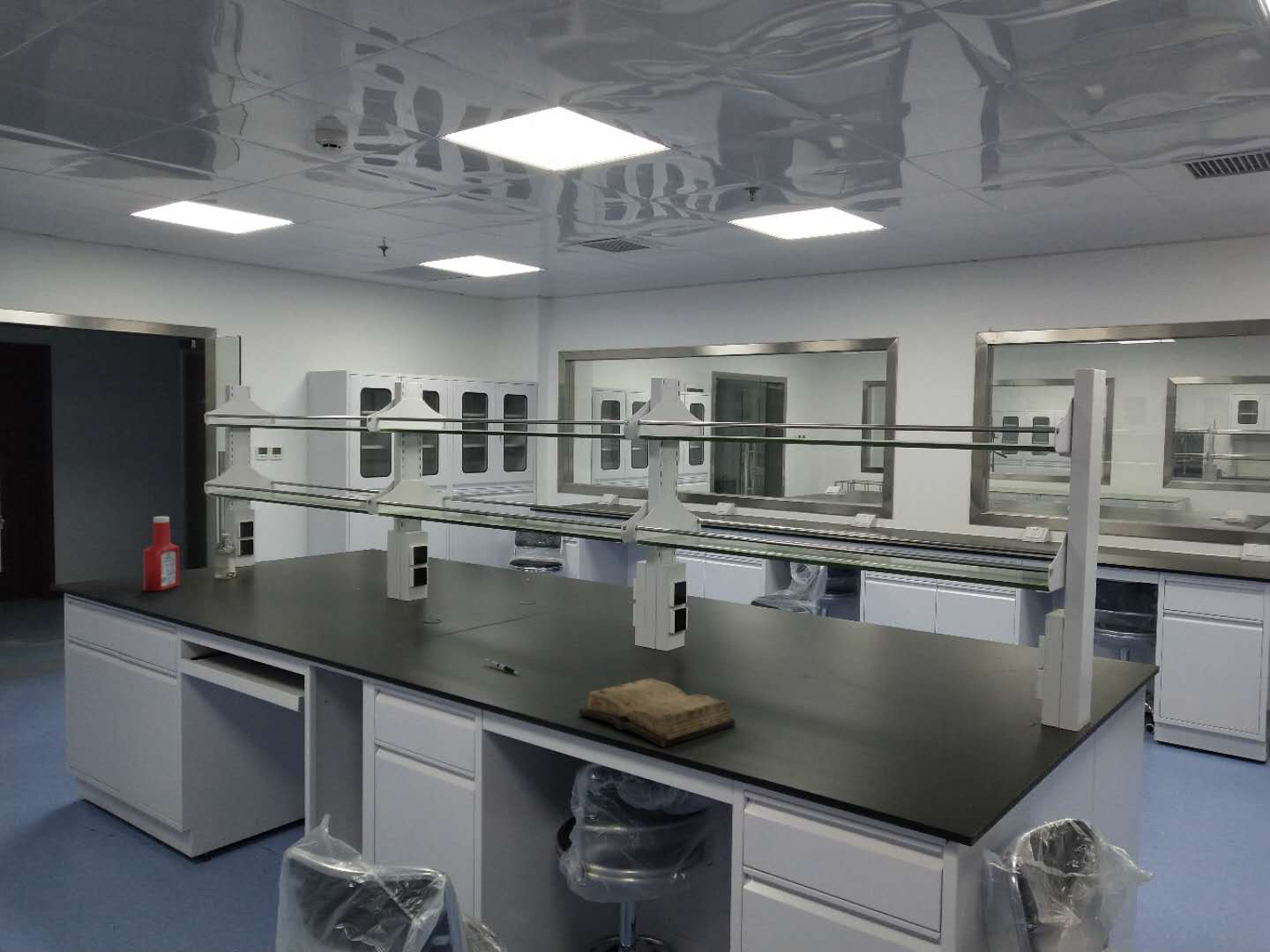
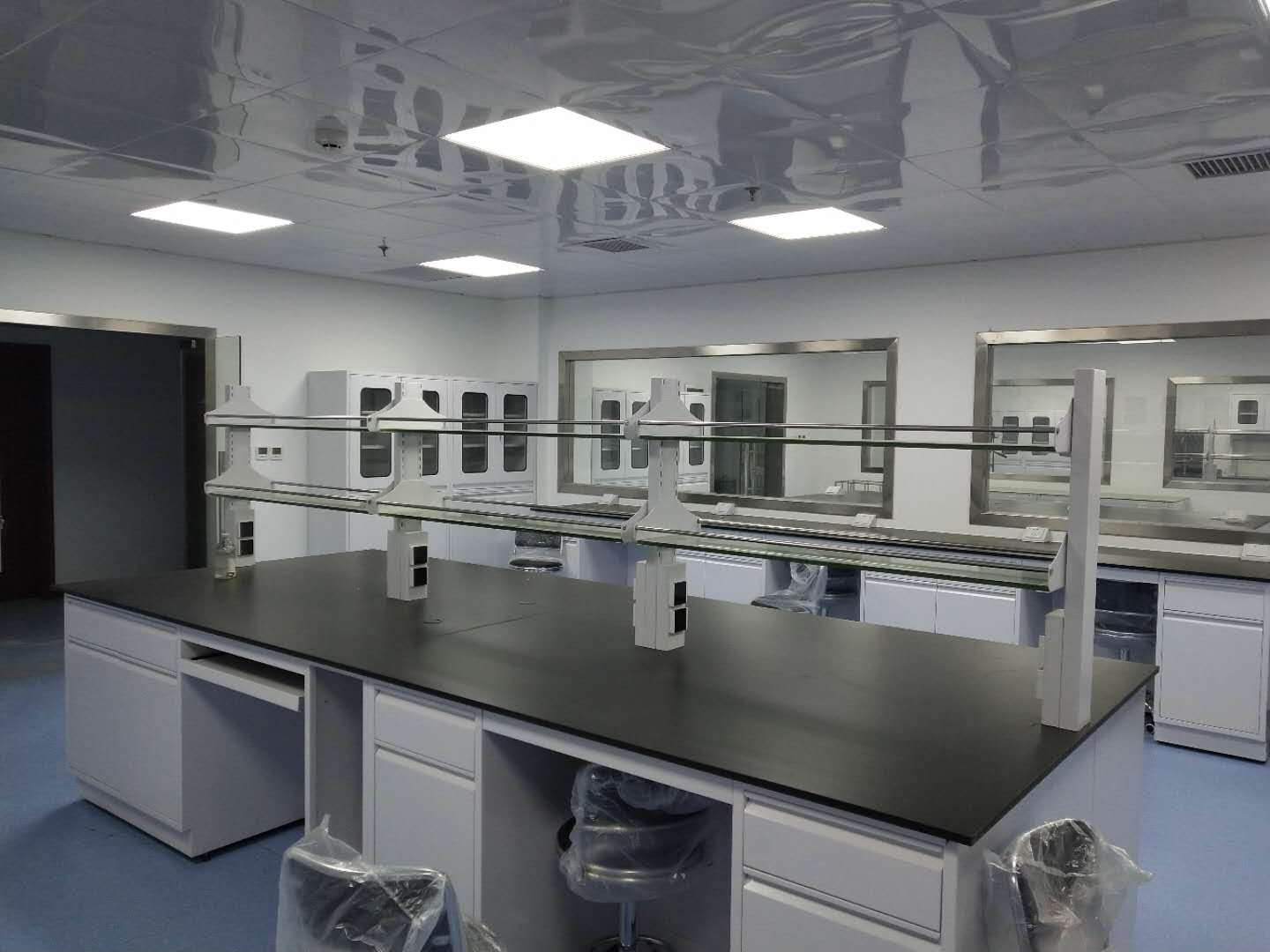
- diary (658, 707)
- soap bottle (161, 552)
- pen (502, 666)
